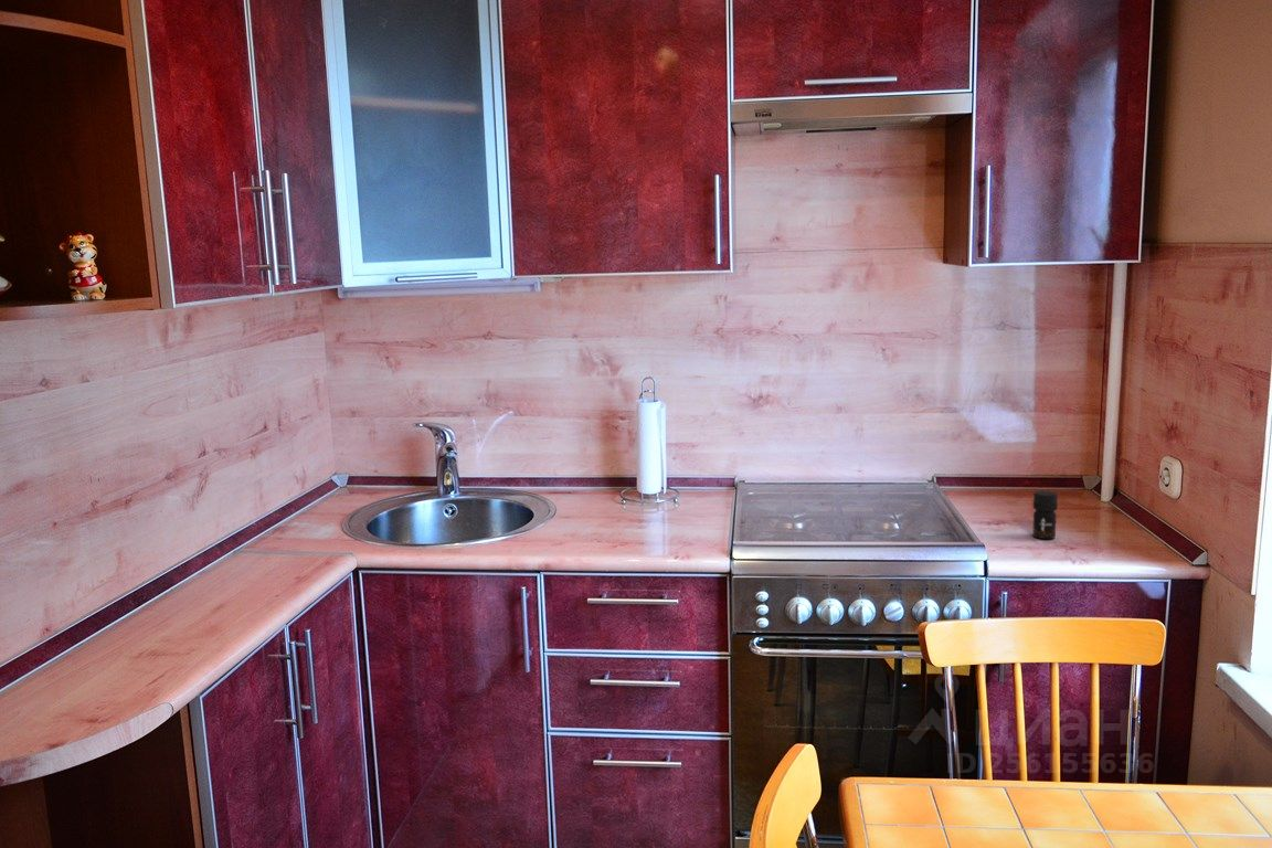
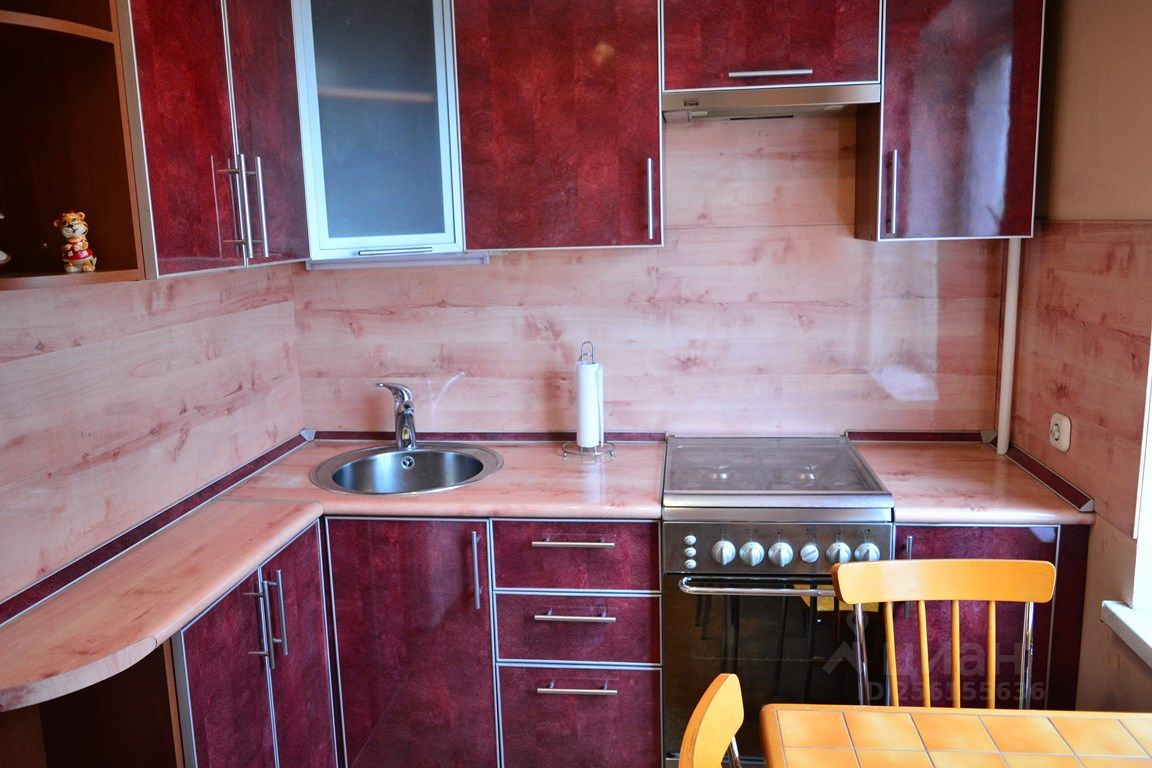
- jar (1045, 515)
